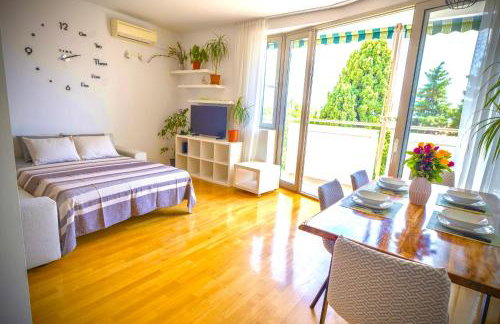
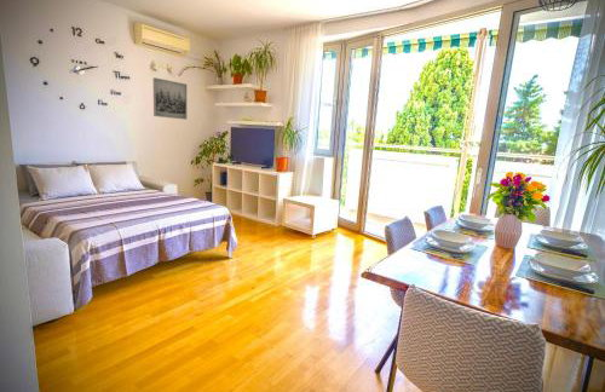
+ wall art (171, 99)
